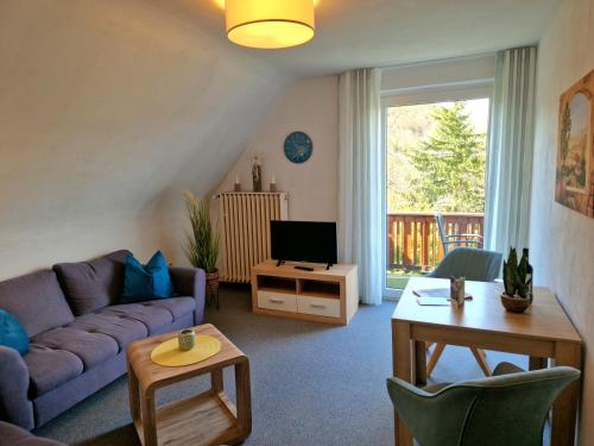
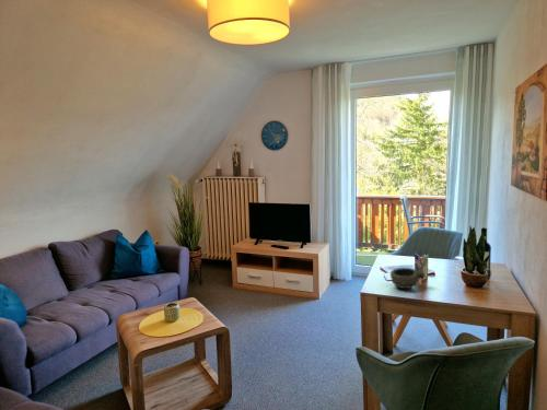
+ bowl (406, 279)
